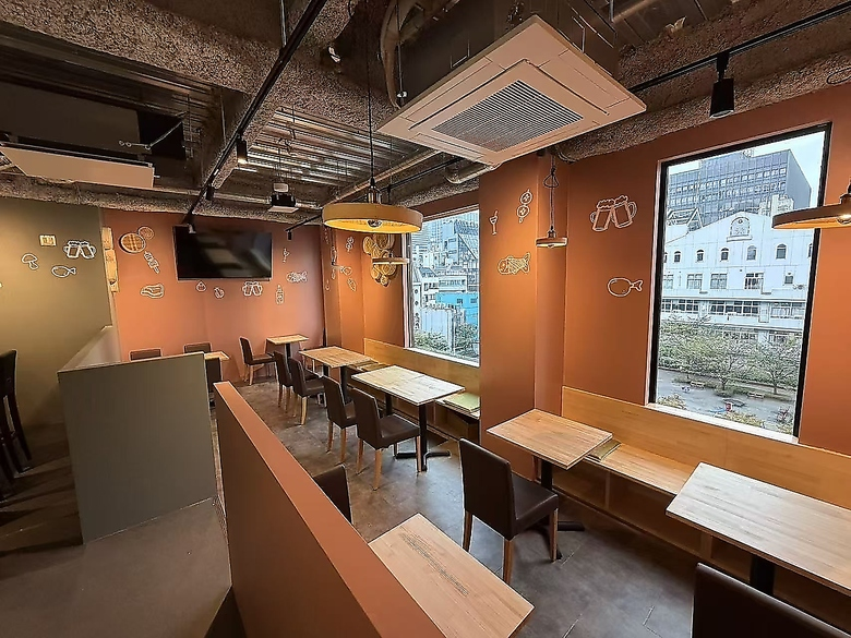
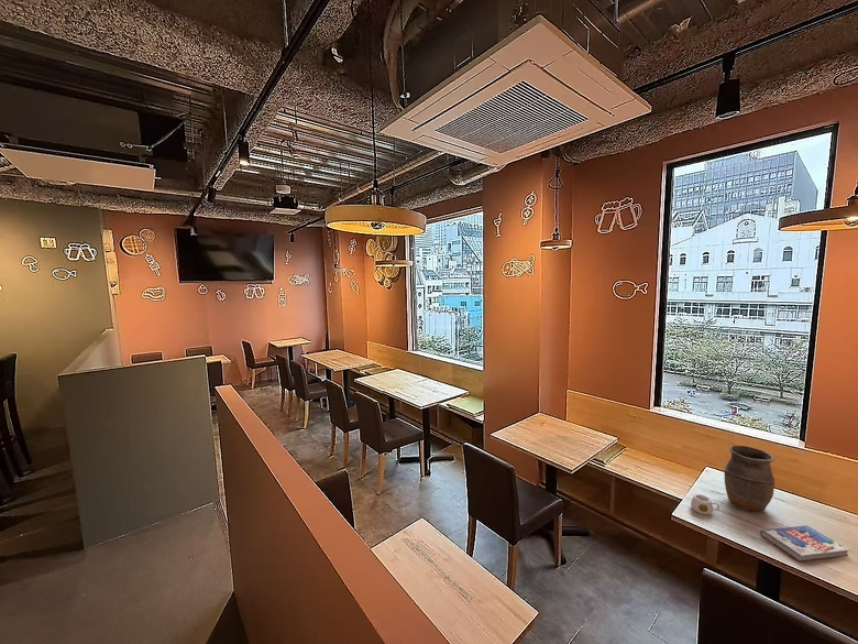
+ mug (704, 504)
+ vase (748, 479)
+ book (802, 542)
